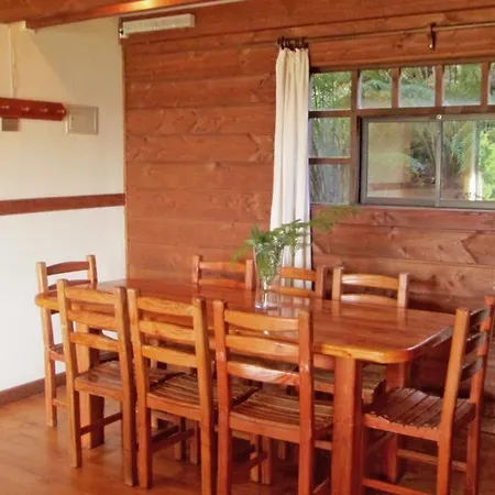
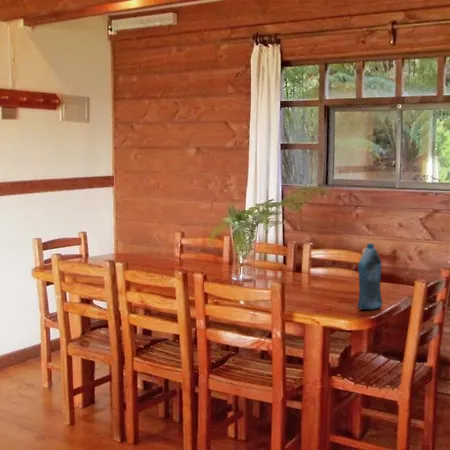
+ bottle (370, 276)
